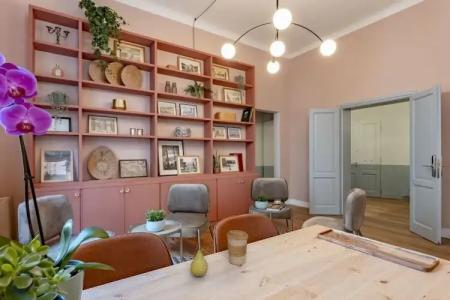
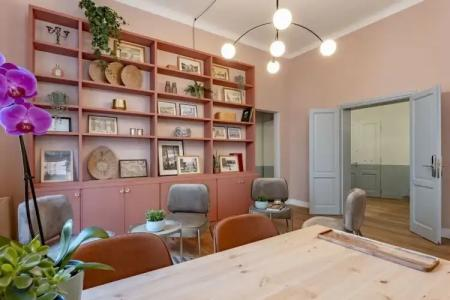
- fruit (199, 260)
- coffee cup (237, 246)
